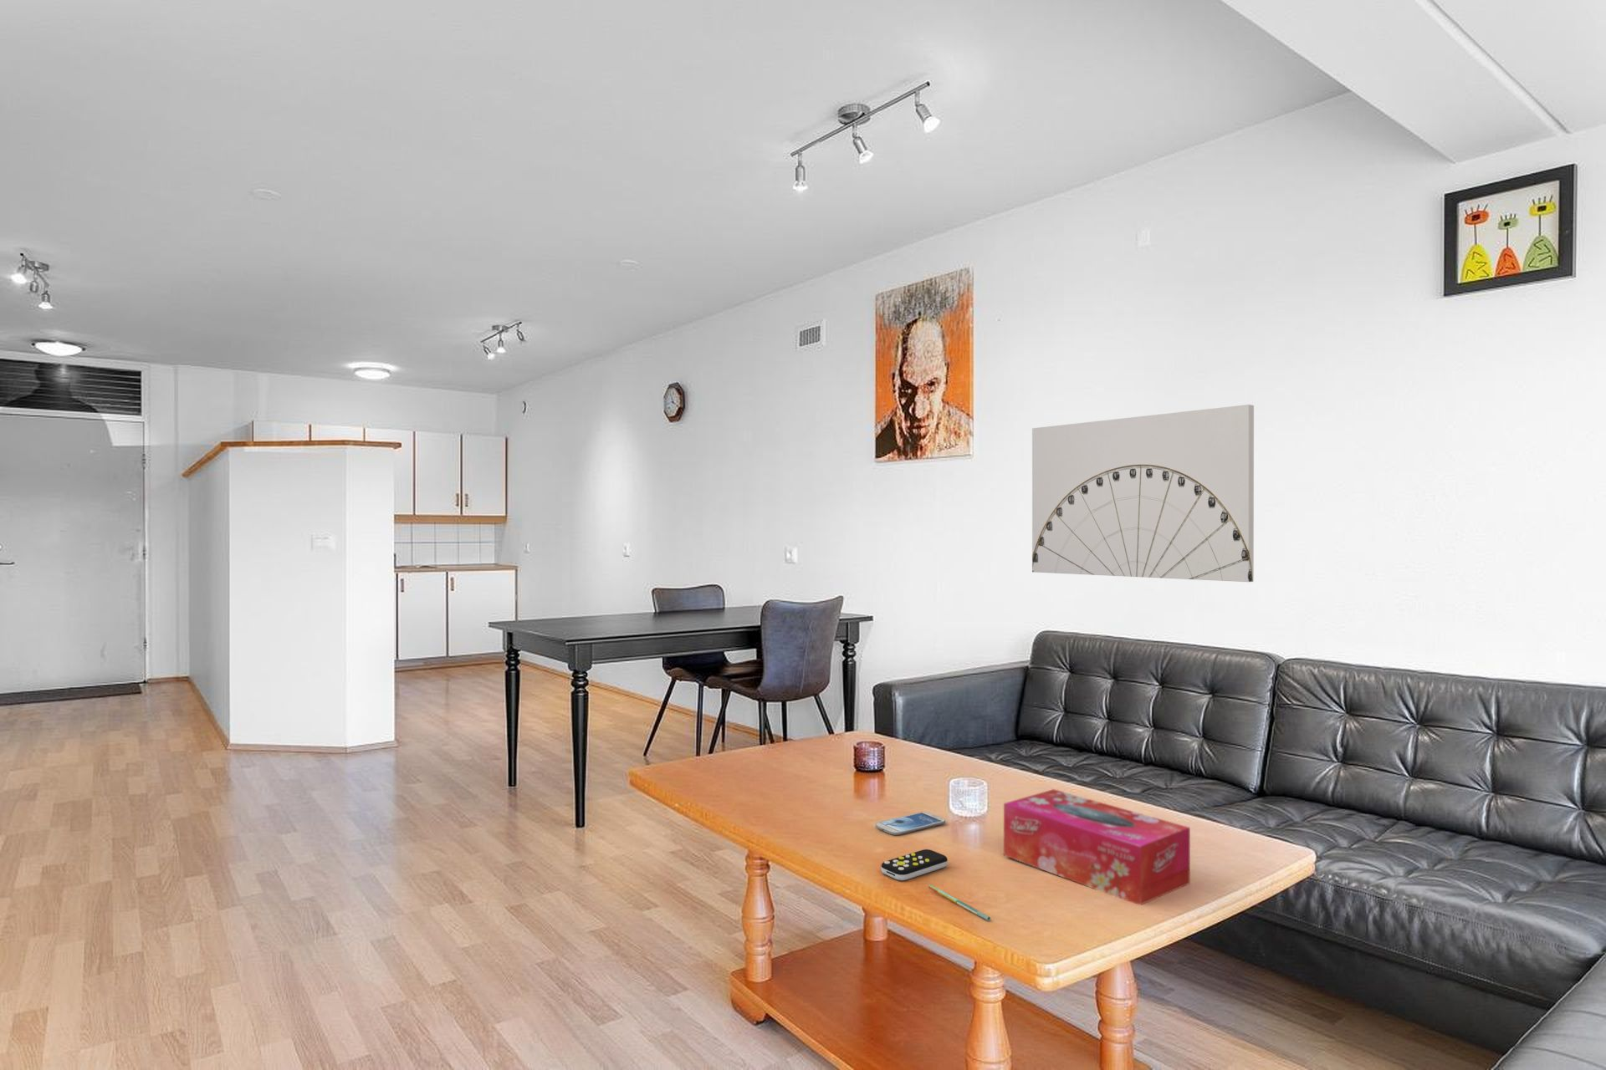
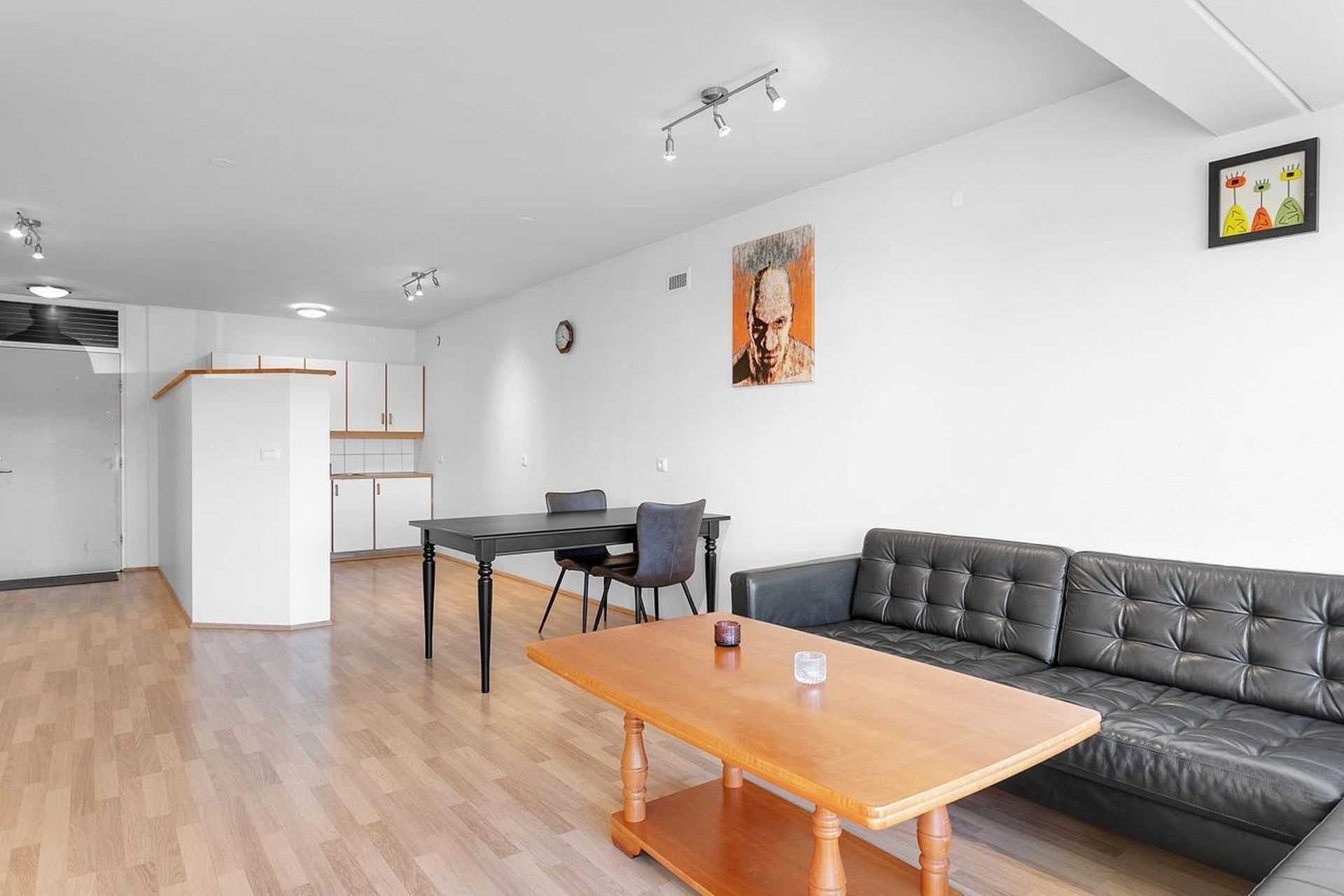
- remote control (914, 863)
- pen (958, 902)
- smartphone (911, 824)
- tissue box (1092, 842)
- wall art (1130, 497)
